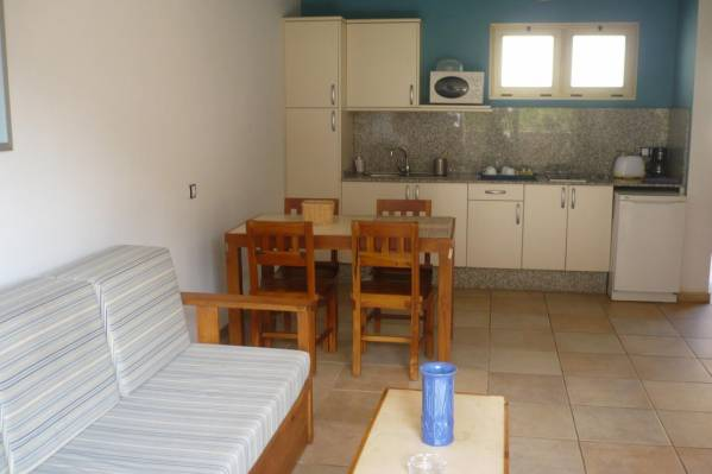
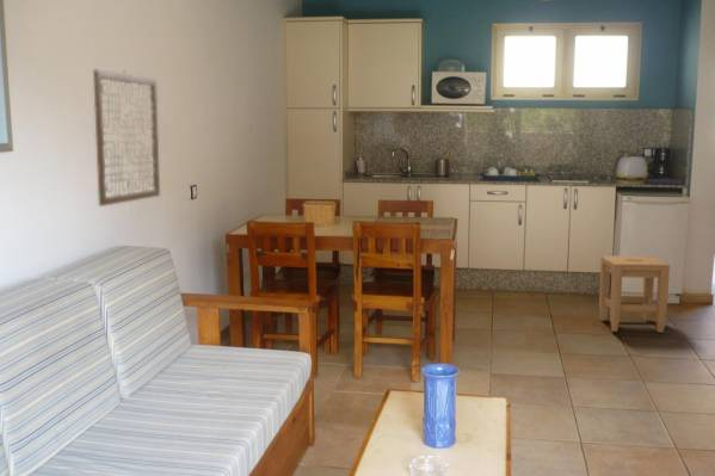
+ wall art (128, 135)
+ stool (631, 296)
